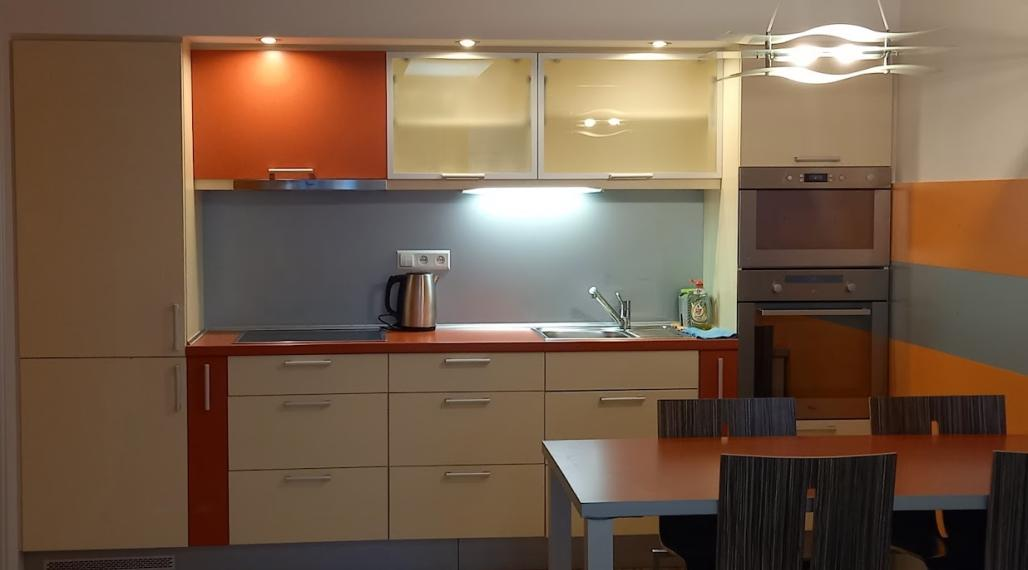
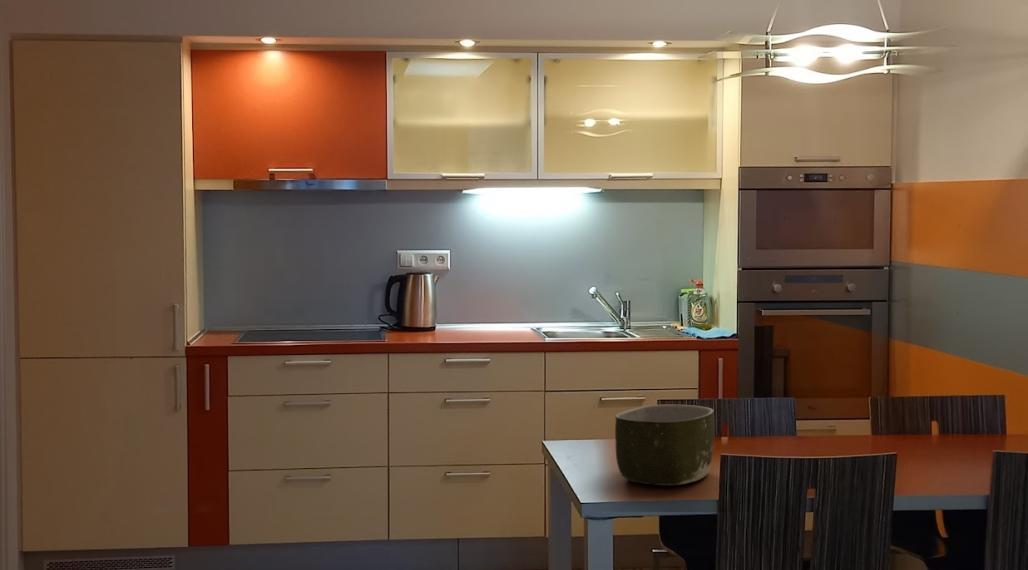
+ bowl (666, 444)
